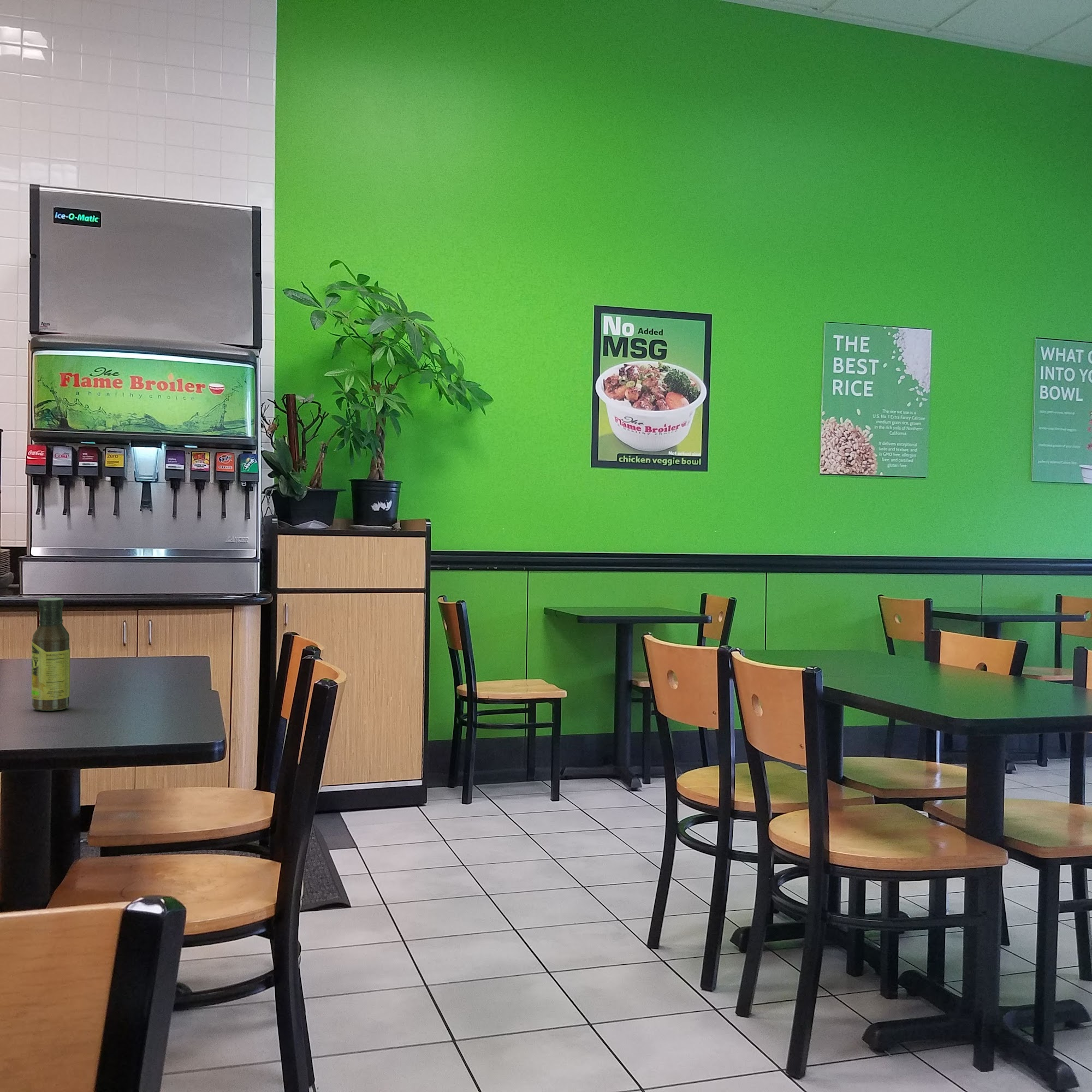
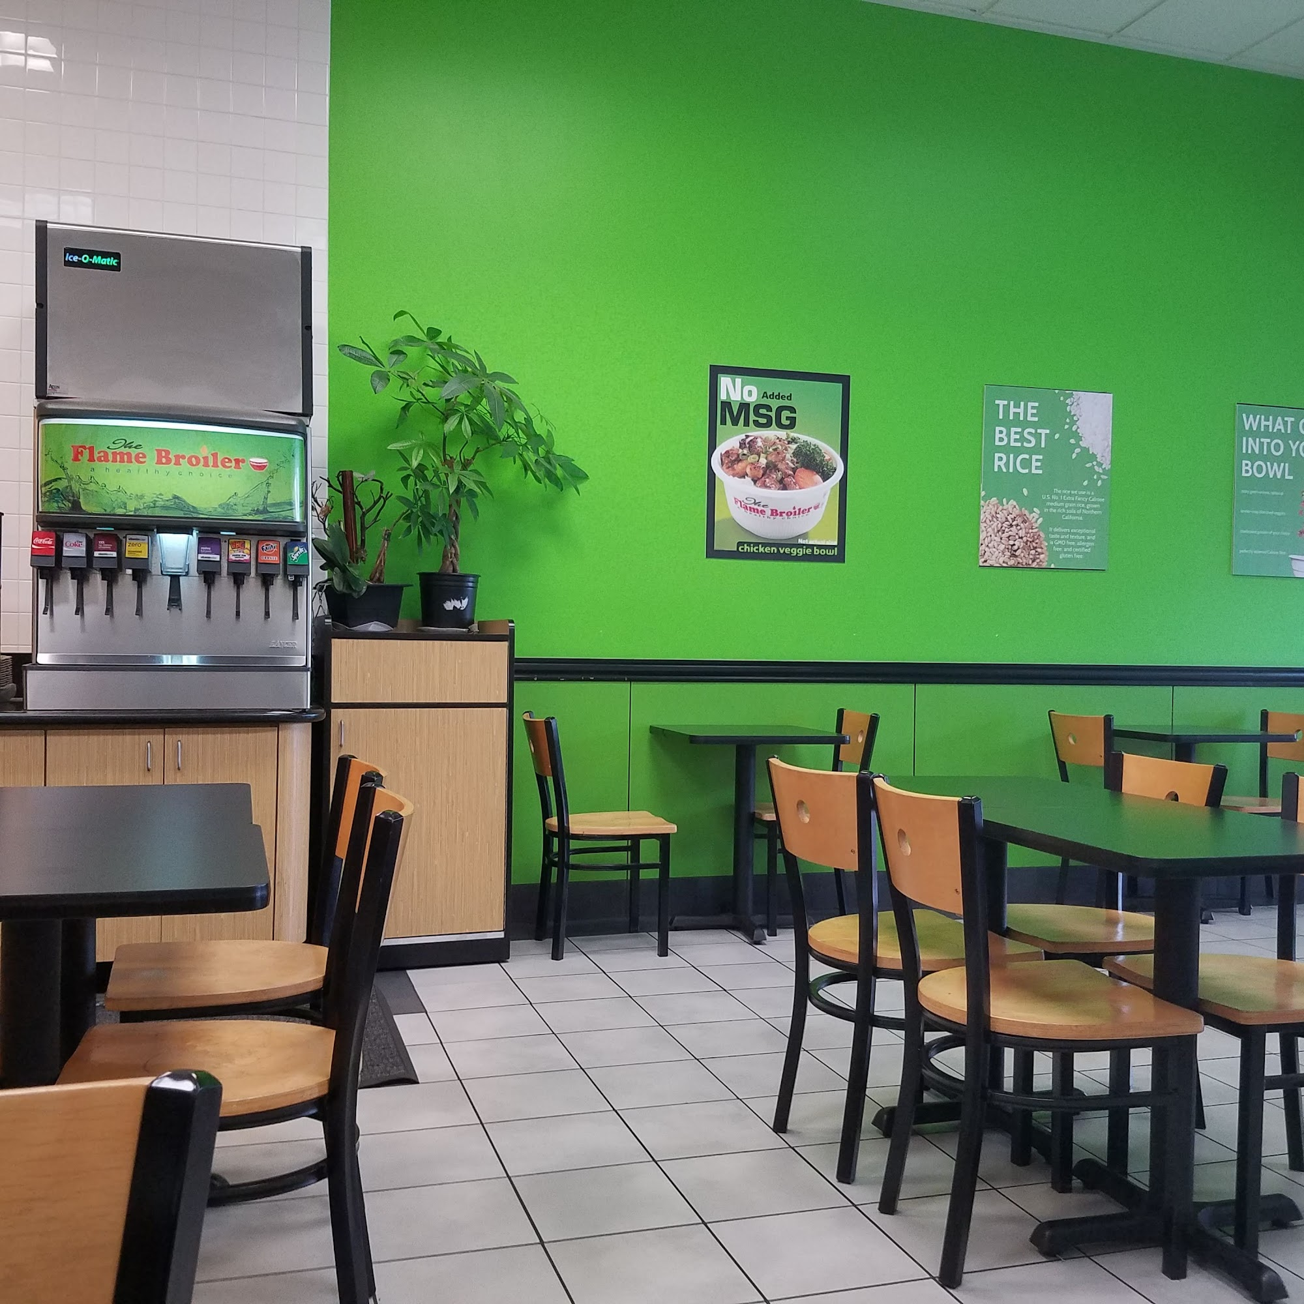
- sauce bottle (51, 653)
